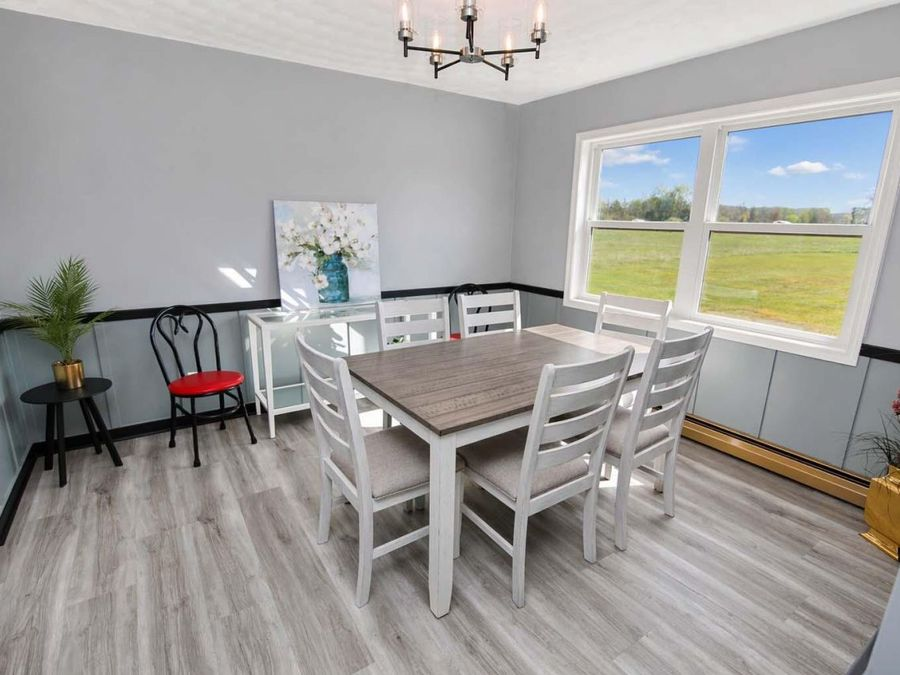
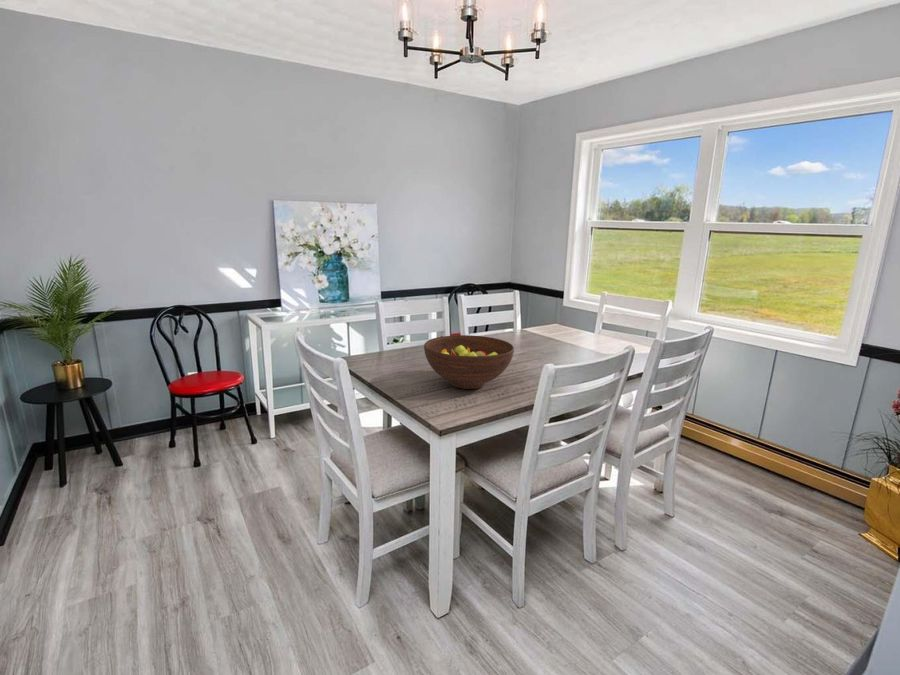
+ fruit bowl (468, 364)
